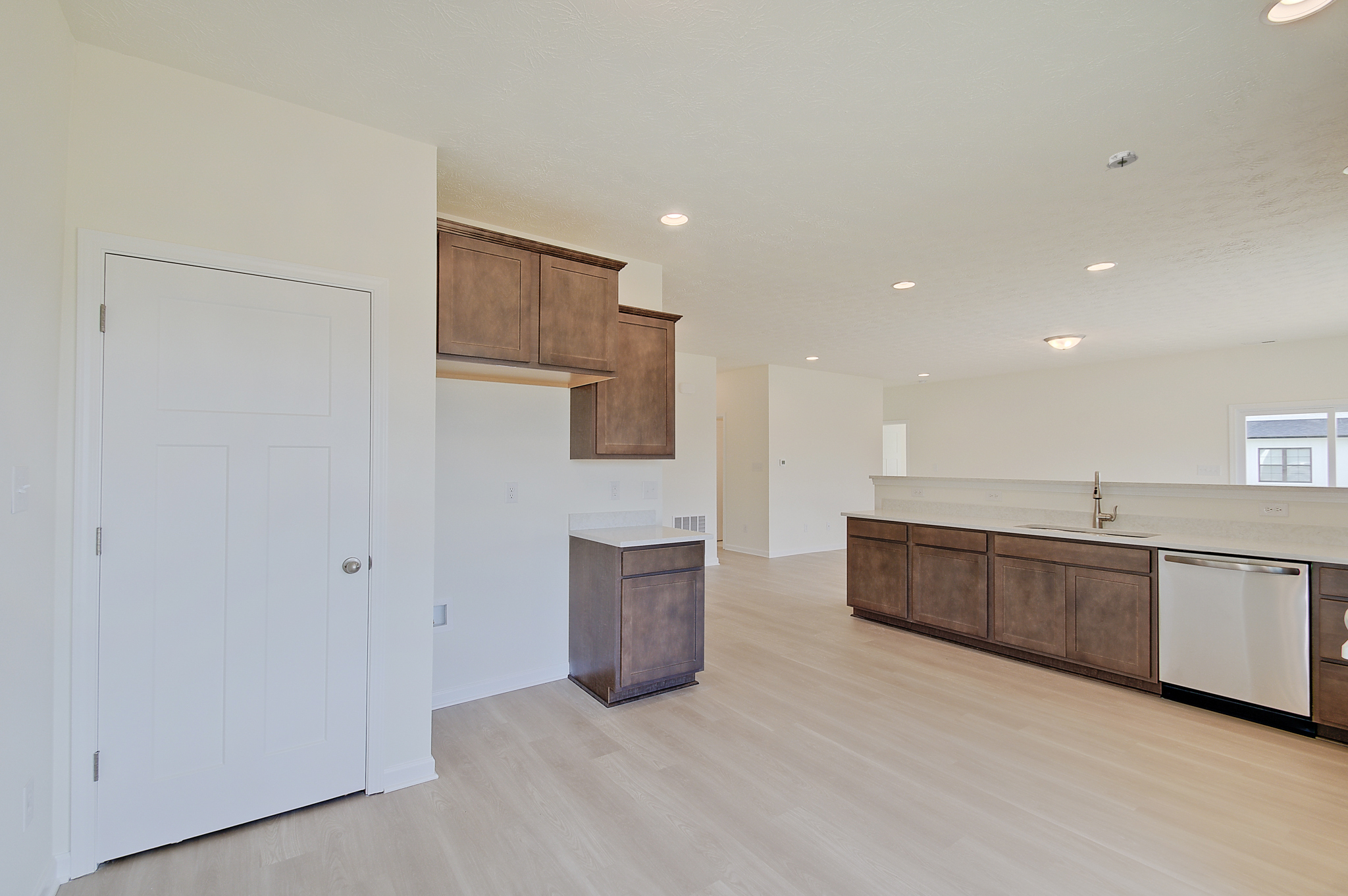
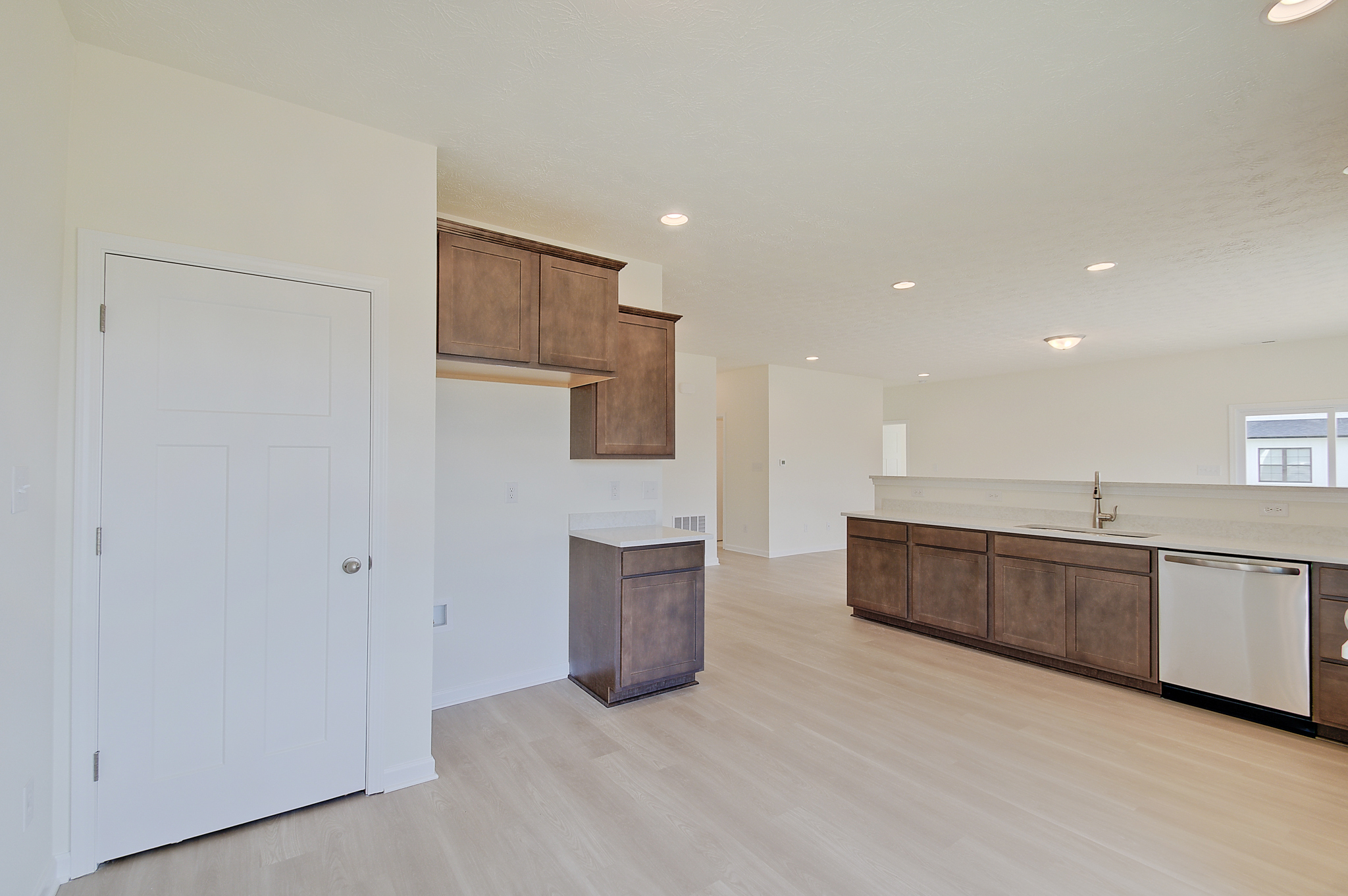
- smoke detector (1121, 159)
